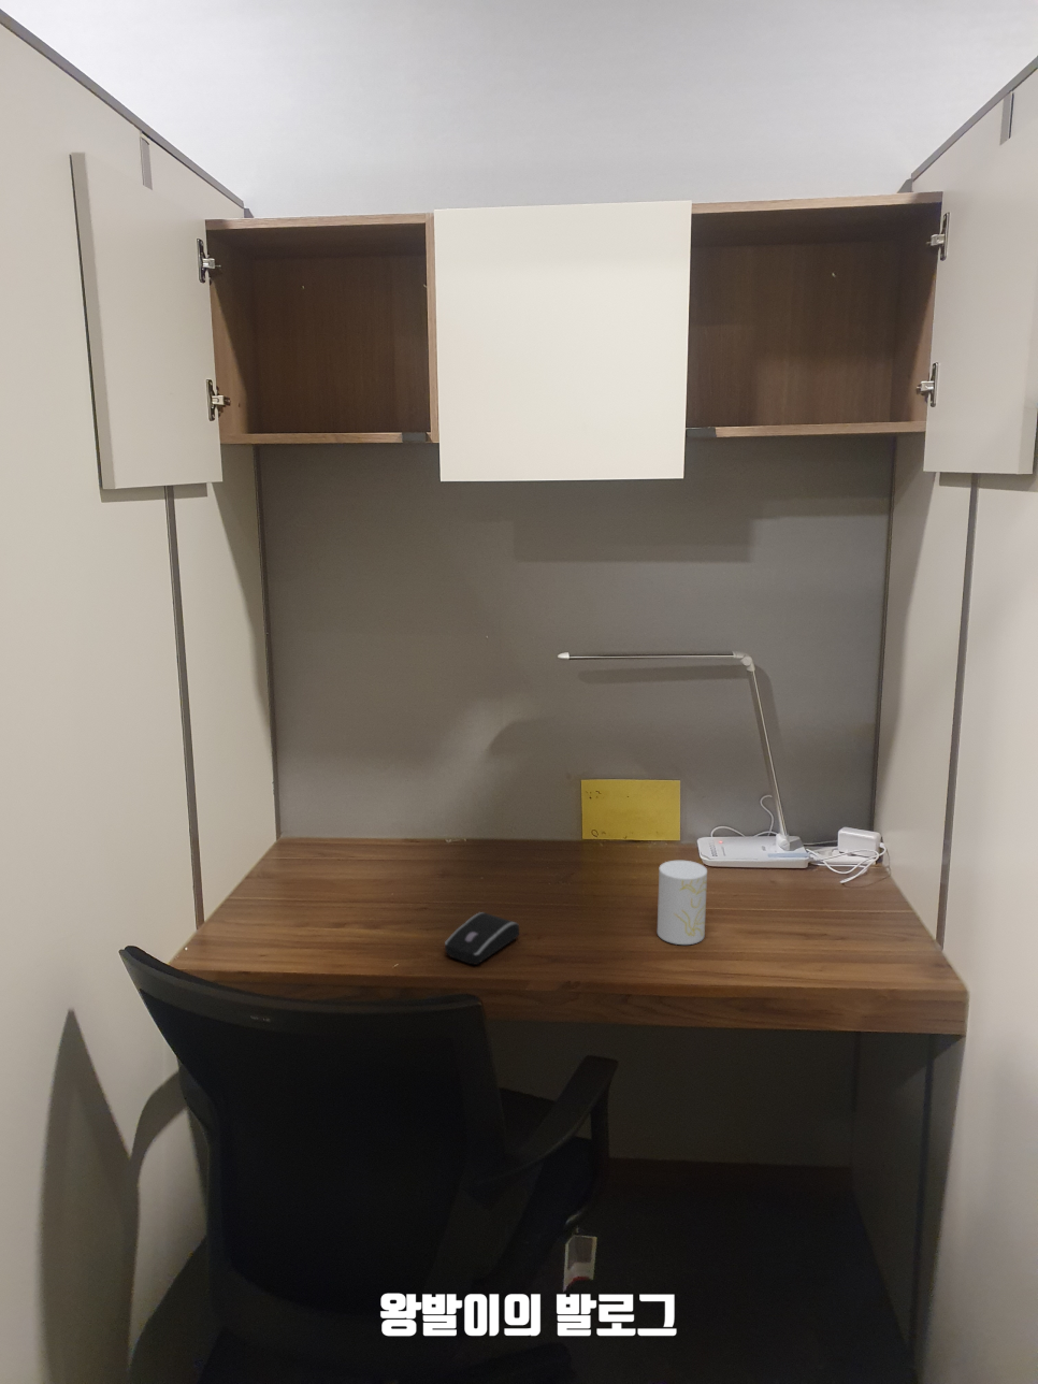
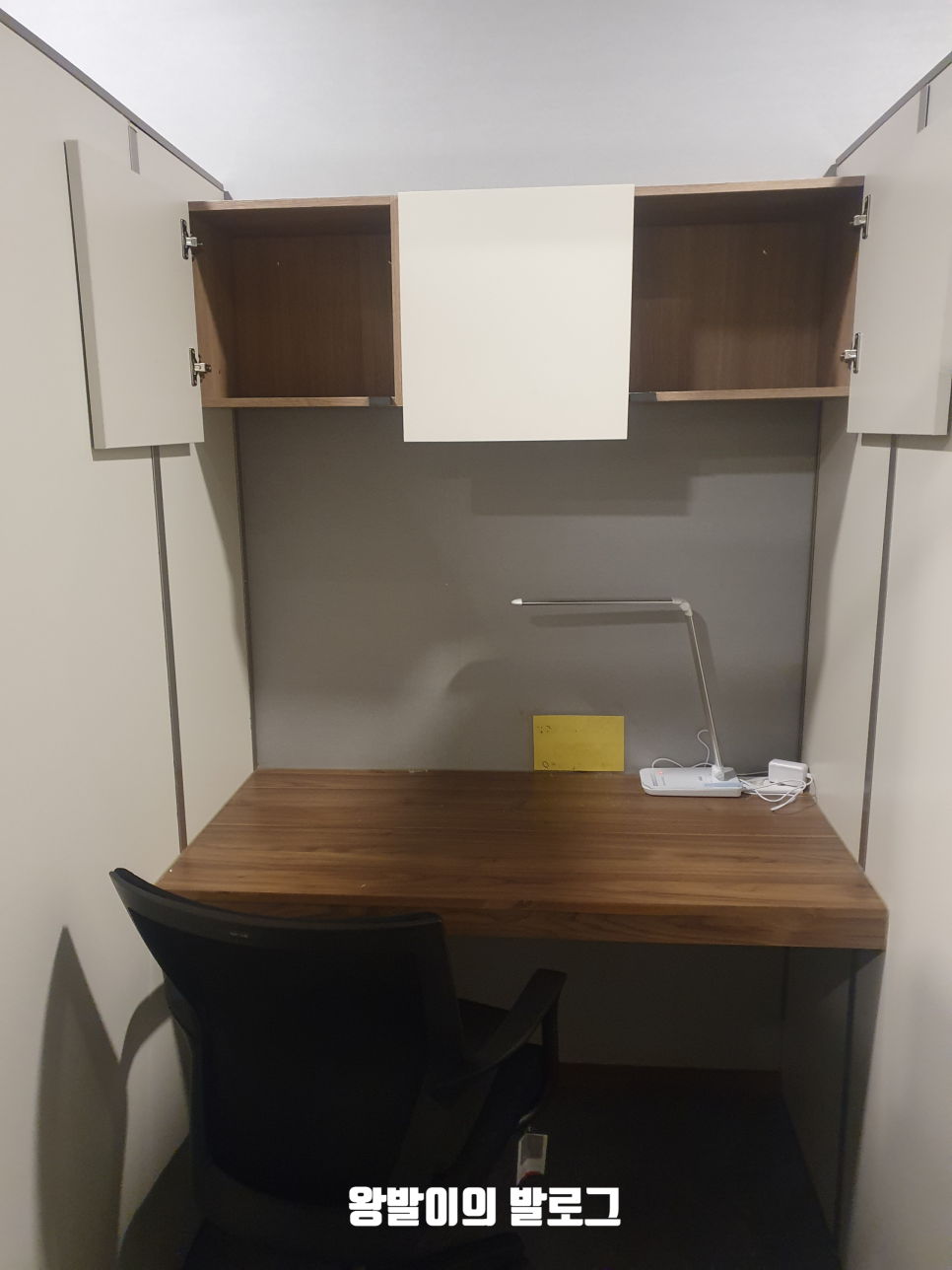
- cup (681, 901)
- computer mouse (482, 936)
